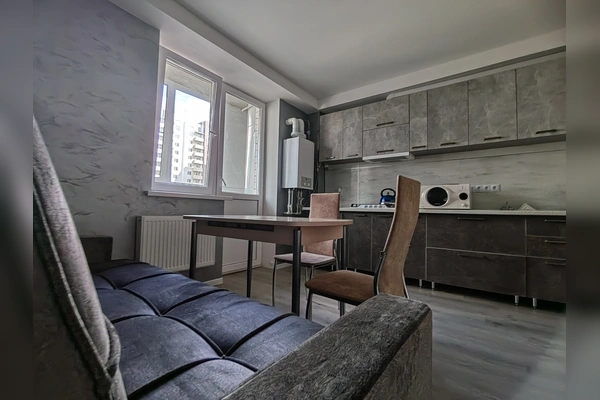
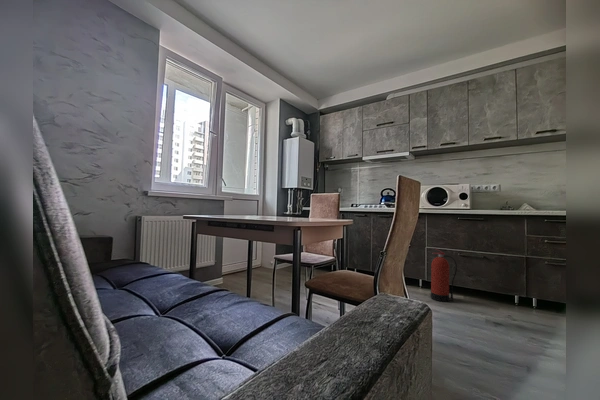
+ fire extinguisher (443, 273)
